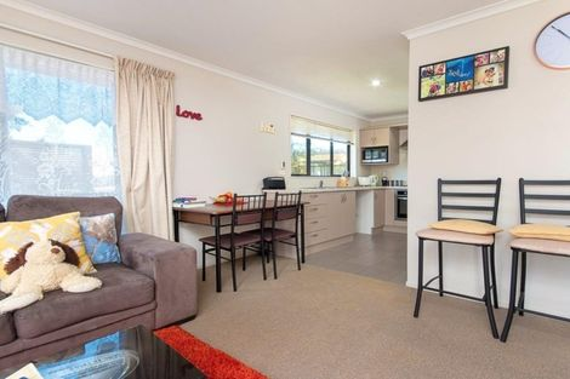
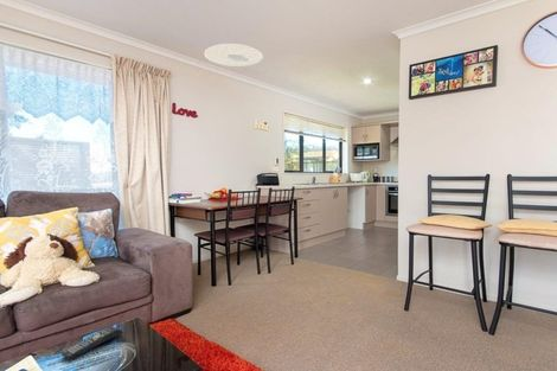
+ remote control (94, 340)
+ ceiling light (233, 53)
